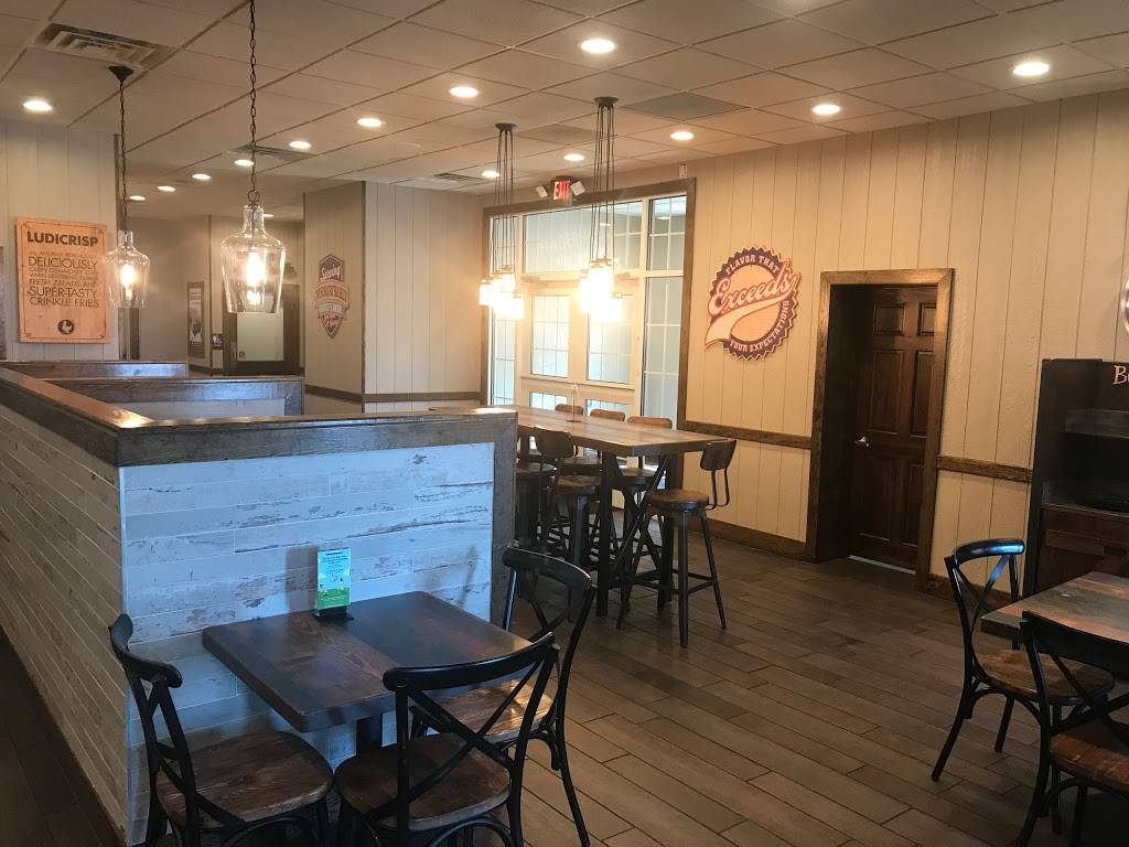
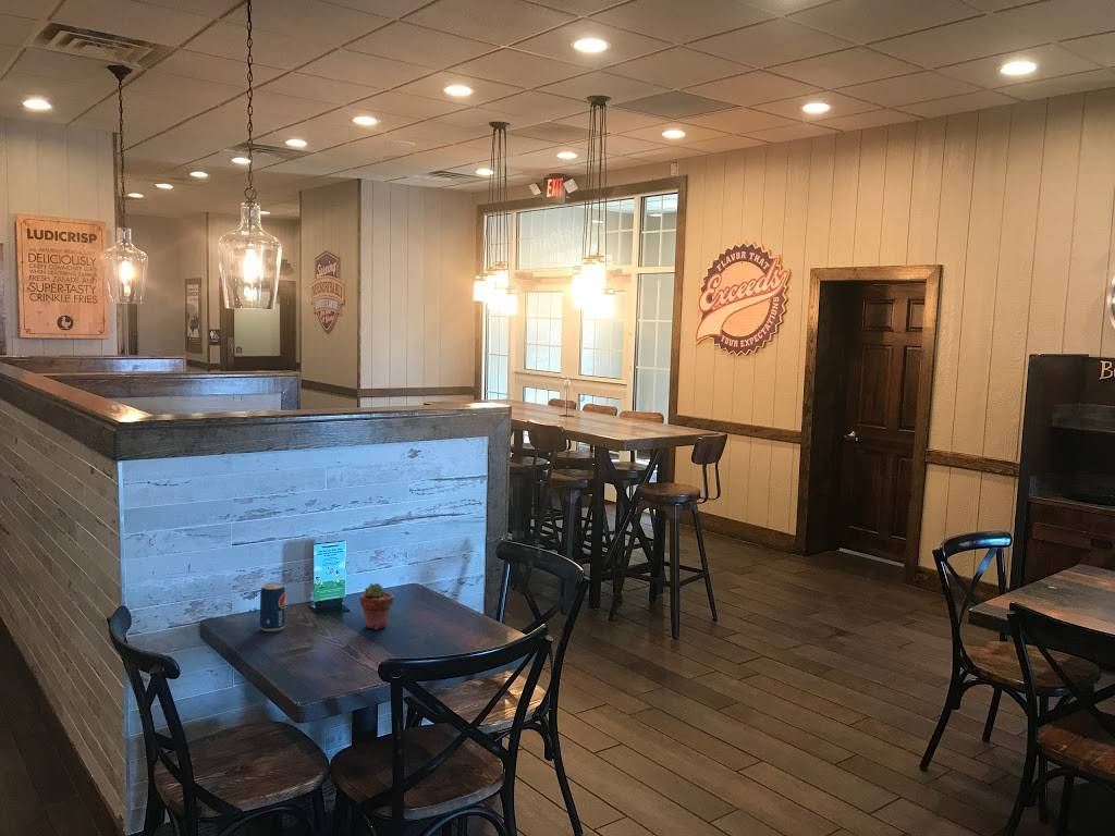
+ beverage can (272, 606)
+ potted succulent (376, 604)
